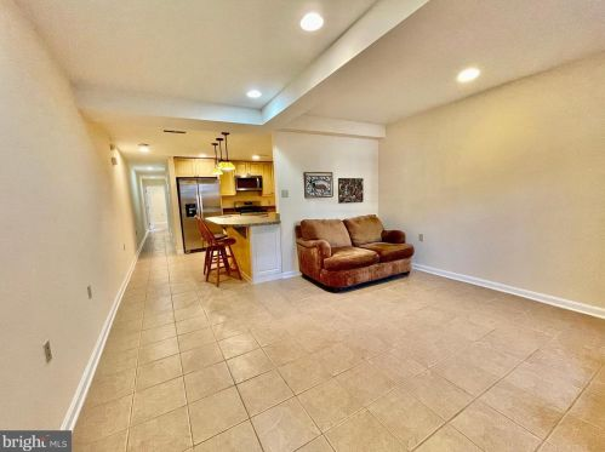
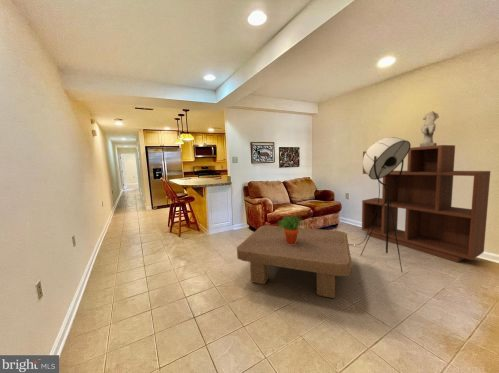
+ coffee table (295, 256)
+ potted plant (290, 229)
+ bust sculpture (429, 129)
+ bookcase (414, 197)
+ floor lamp (378, 198)
